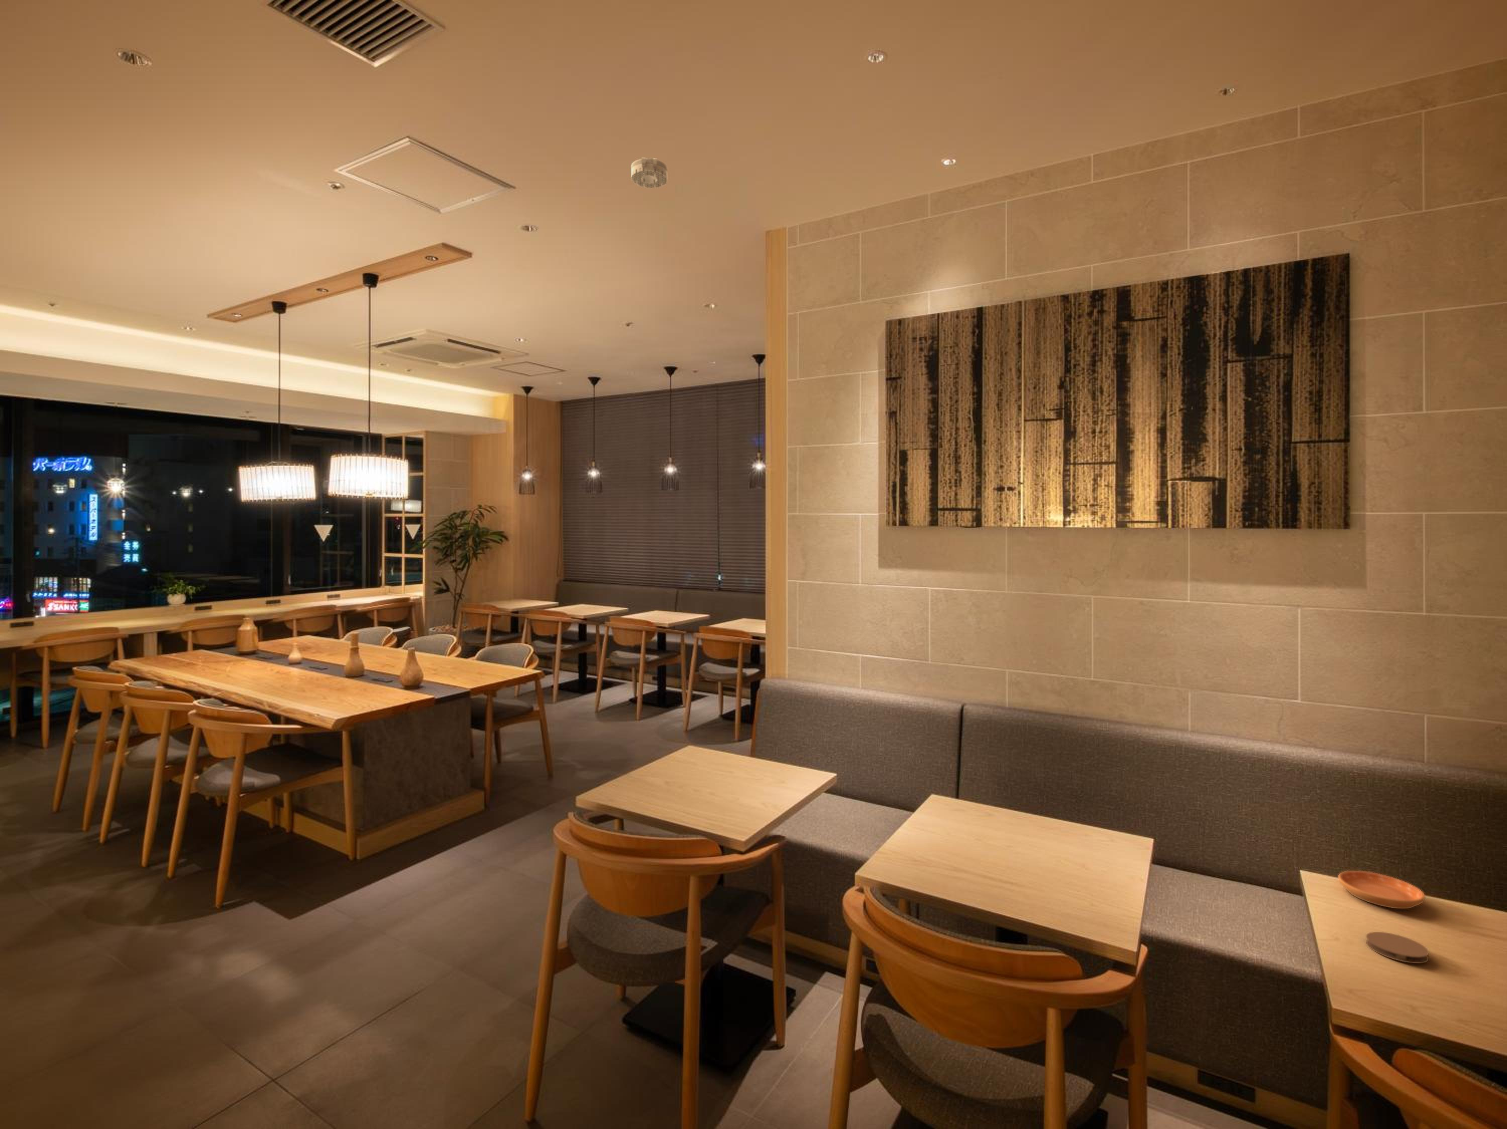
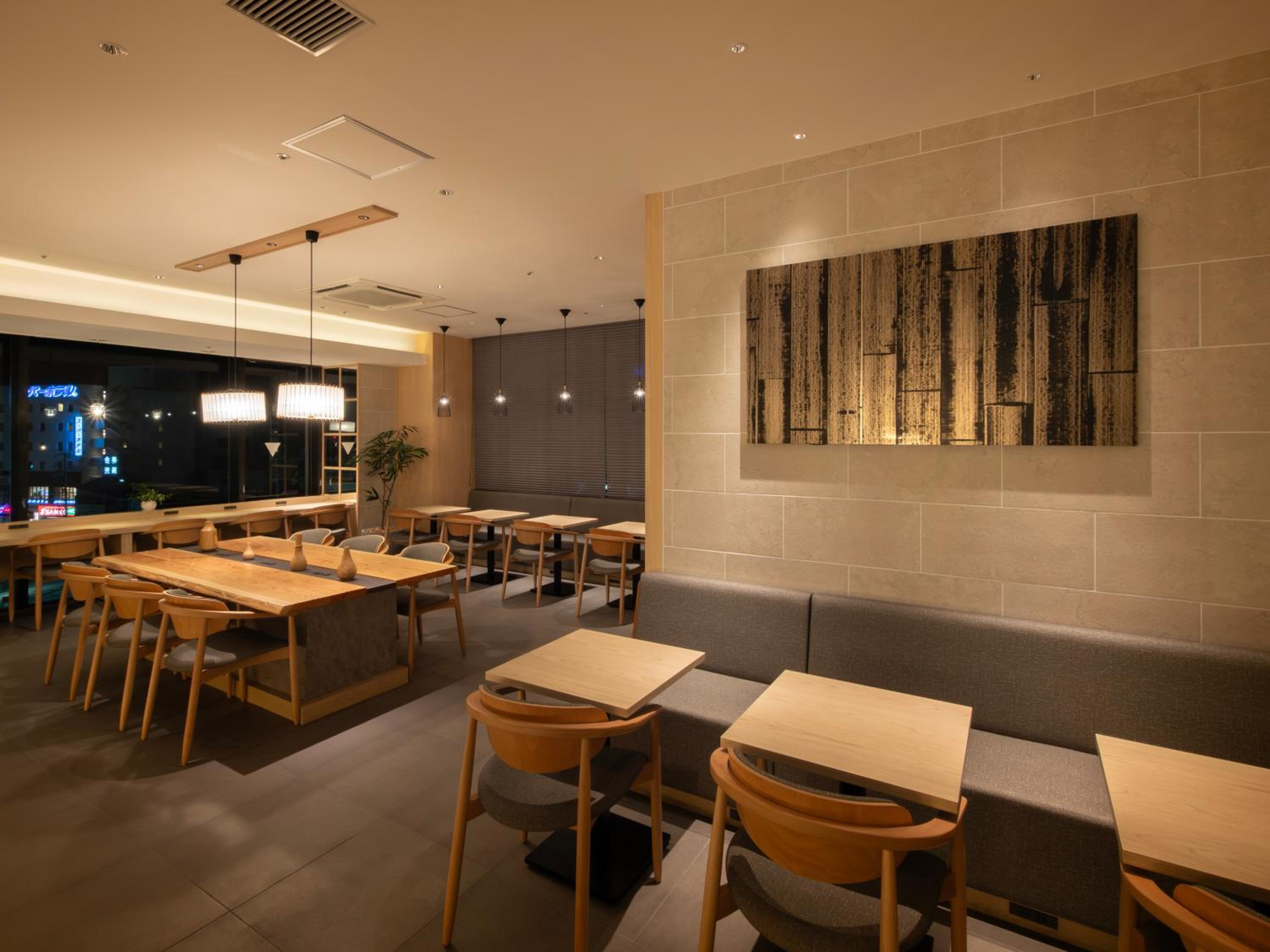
- saucer (1380, 891)
- coaster (1397, 946)
- smoke detector (649, 172)
